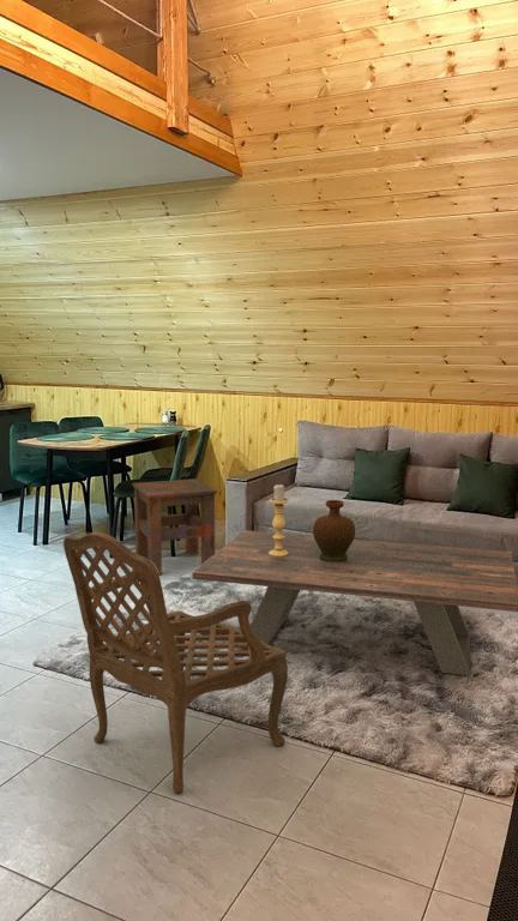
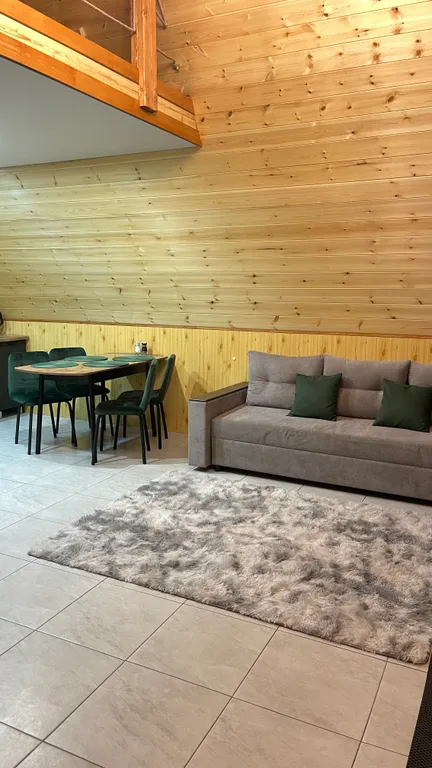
- candle holder (278, 518)
- decorative vase (333, 530)
- armchair (175, 633)
- side table (174, 524)
- coffee table (359, 595)
